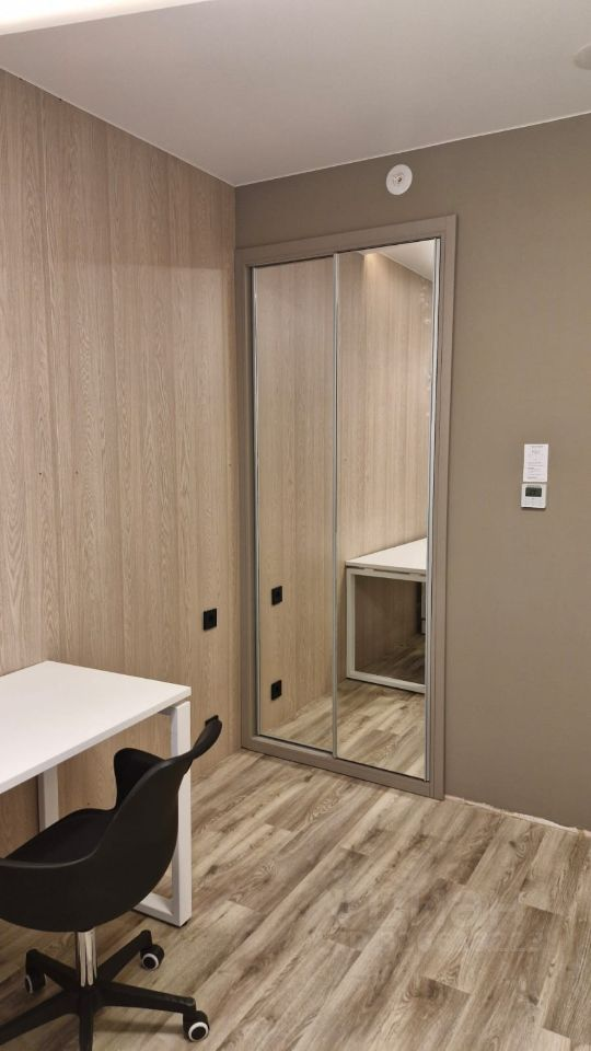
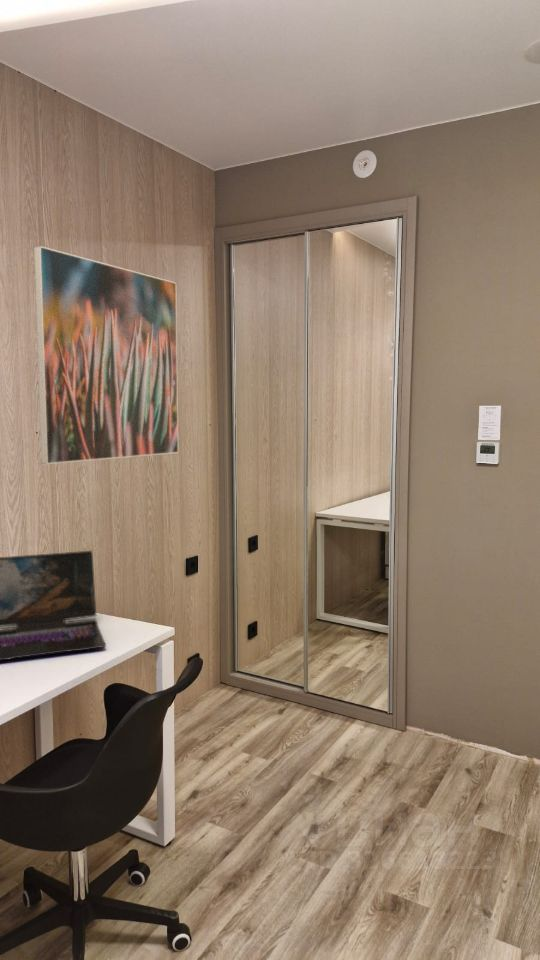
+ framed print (115, 363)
+ laptop (41, 602)
